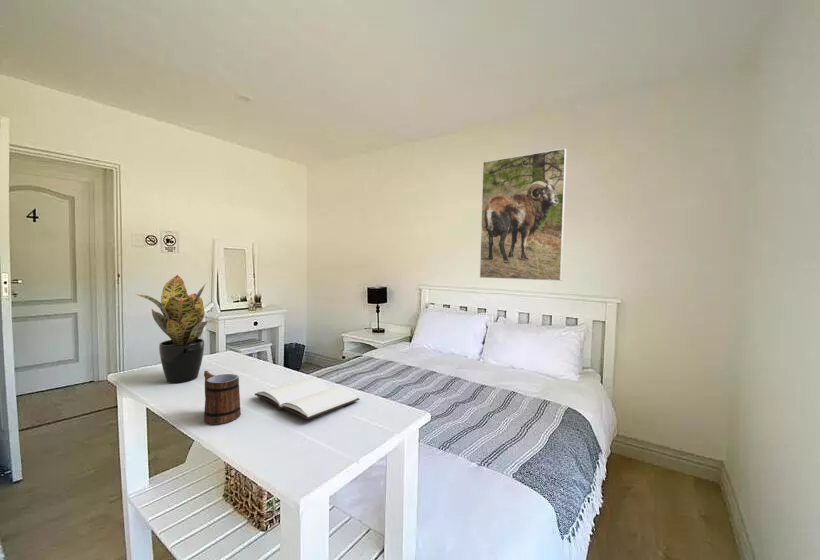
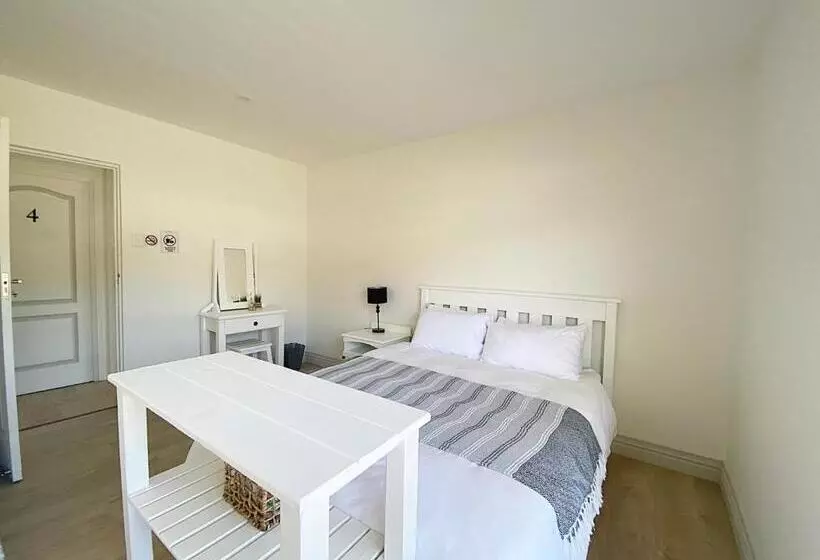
- mug (218, 394)
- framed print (520, 218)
- book (306, 395)
- potted plant (182, 325)
